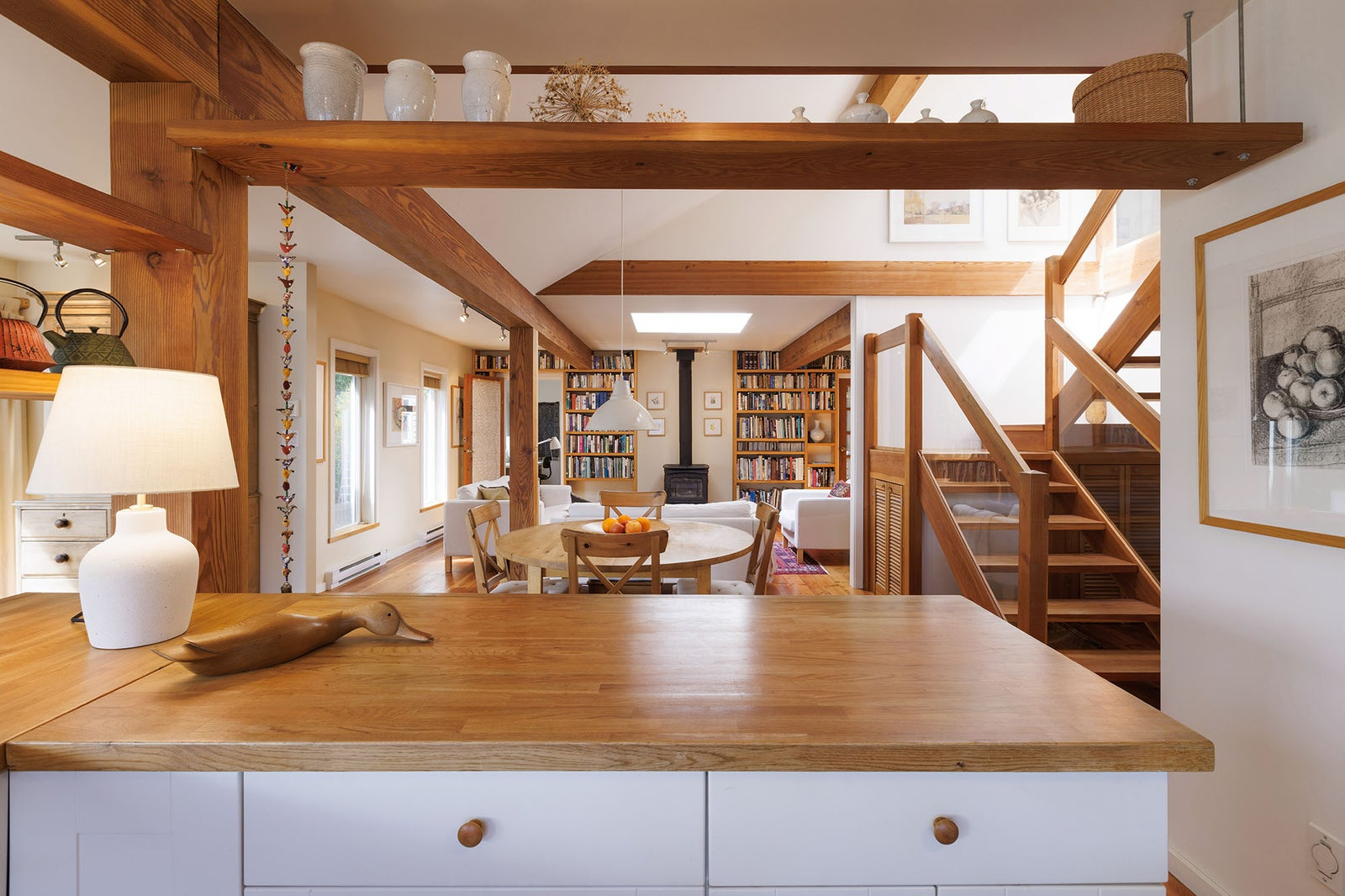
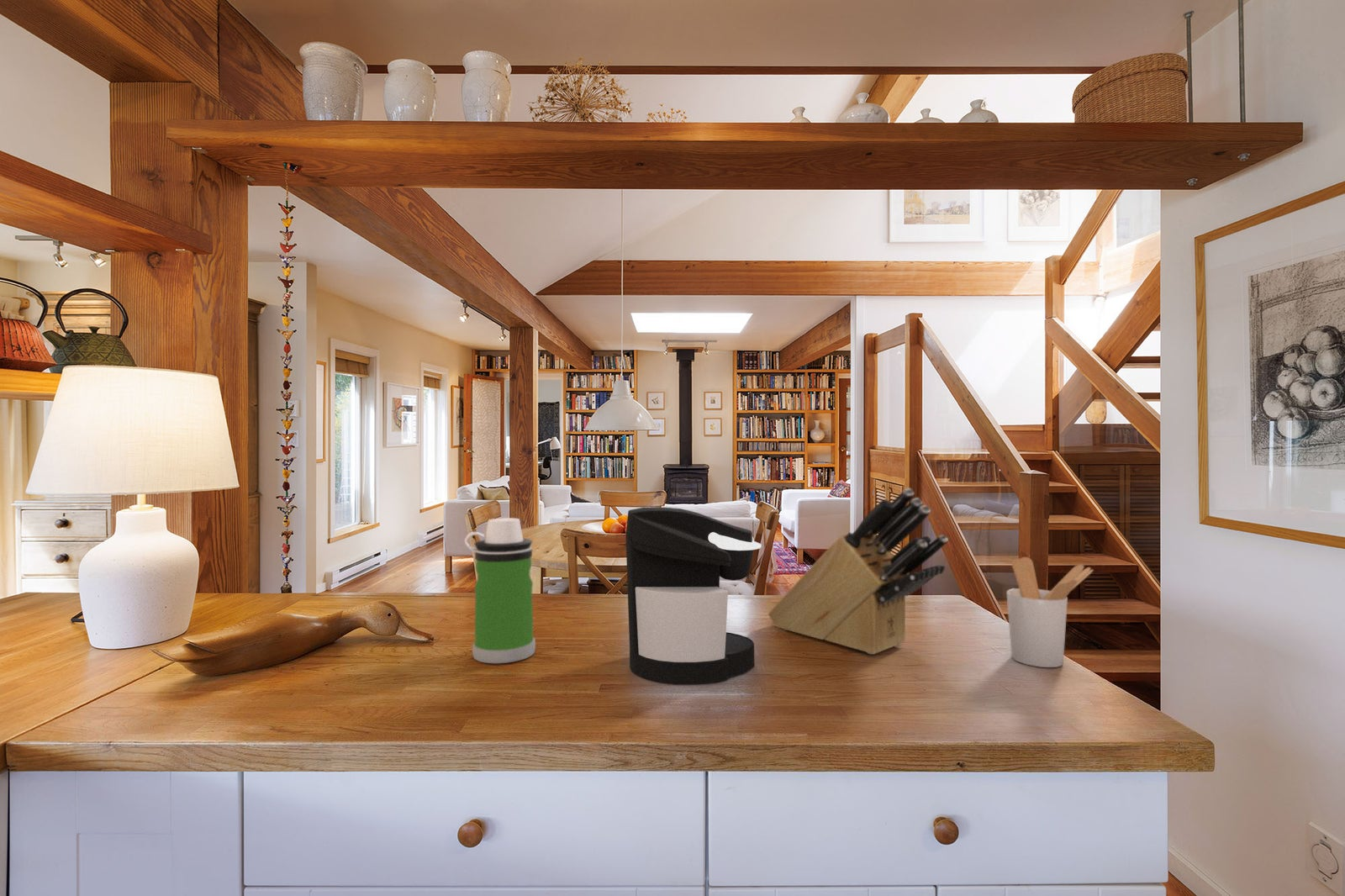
+ coffee maker (694, 585)
+ utensil holder (1051, 610)
+ water bottle (503, 586)
+ knife block (852, 563)
